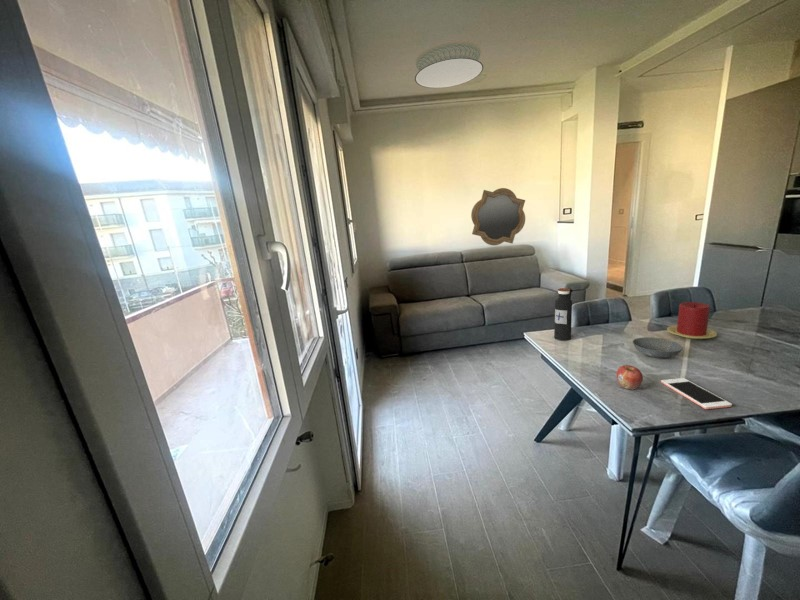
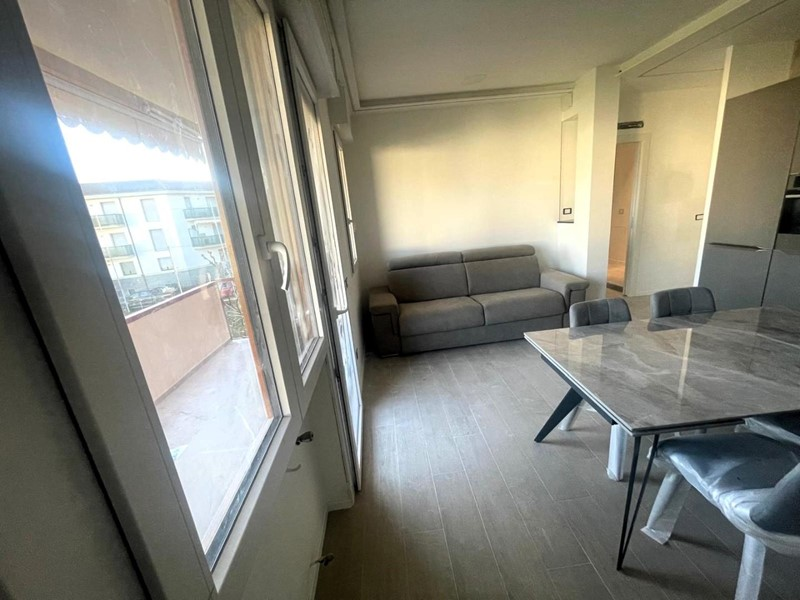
- candle (692, 319)
- water bottle (563, 314)
- cell phone (693, 392)
- ceiling light (448, 66)
- bowl (656, 349)
- fruit (629, 376)
- mirror (498, 217)
